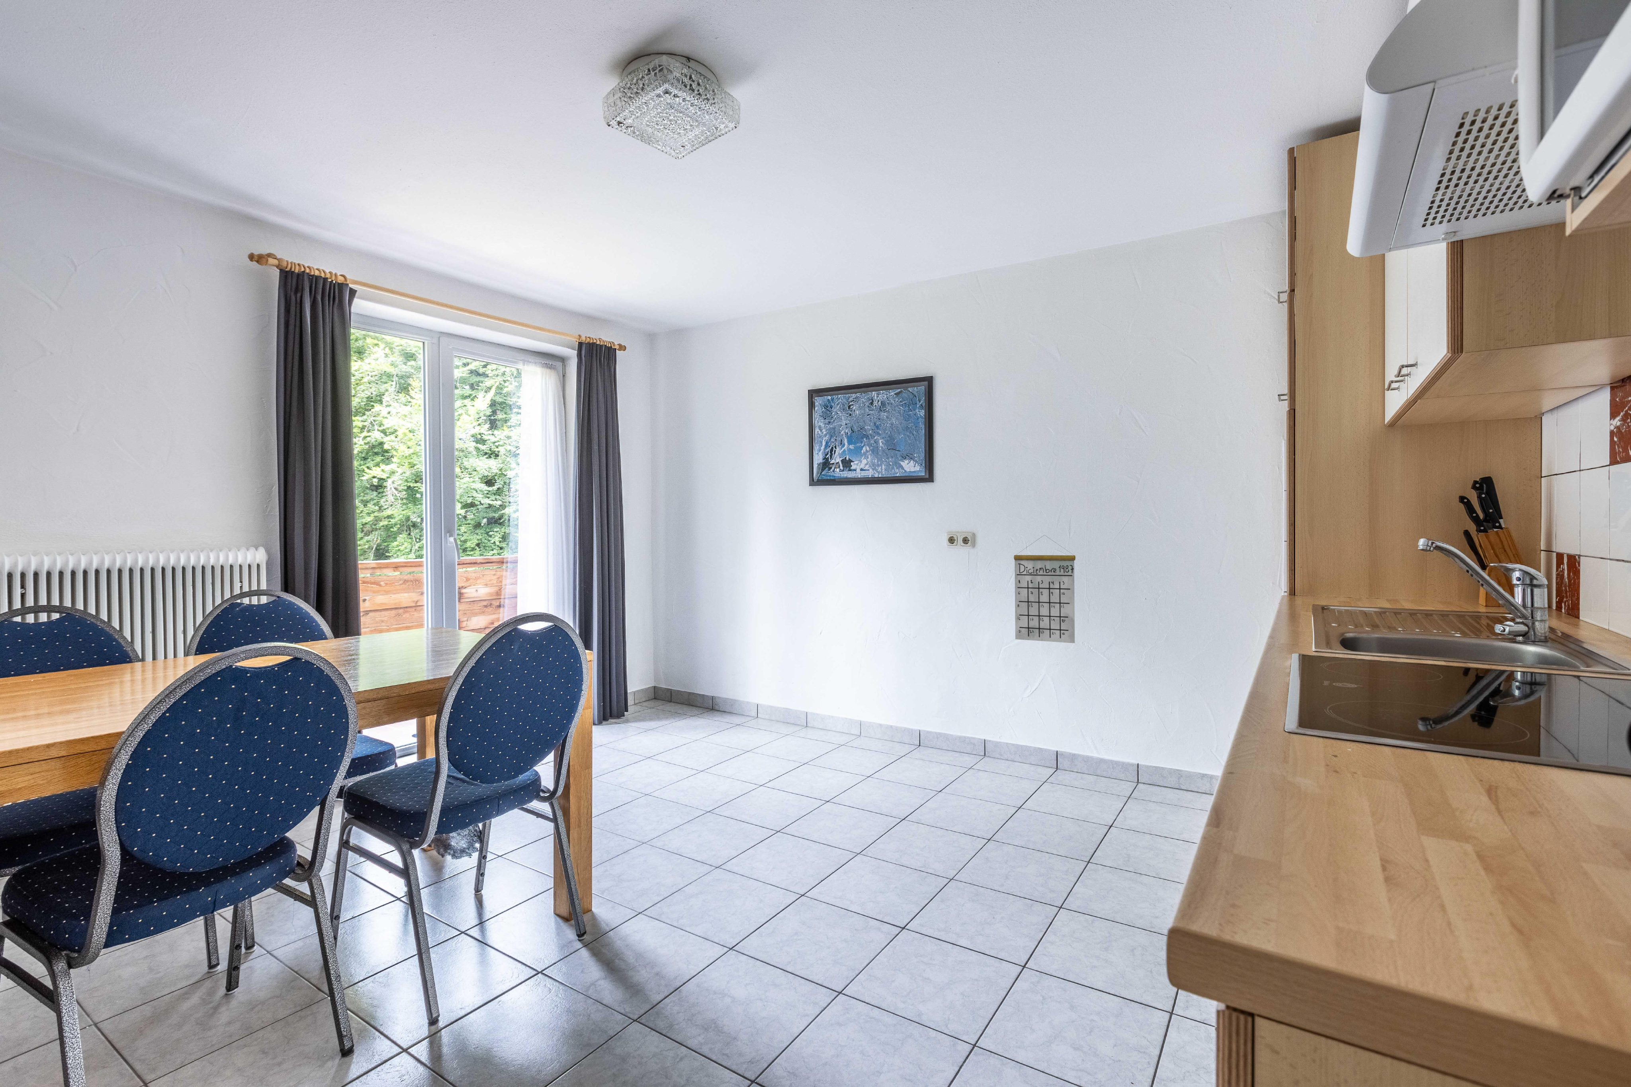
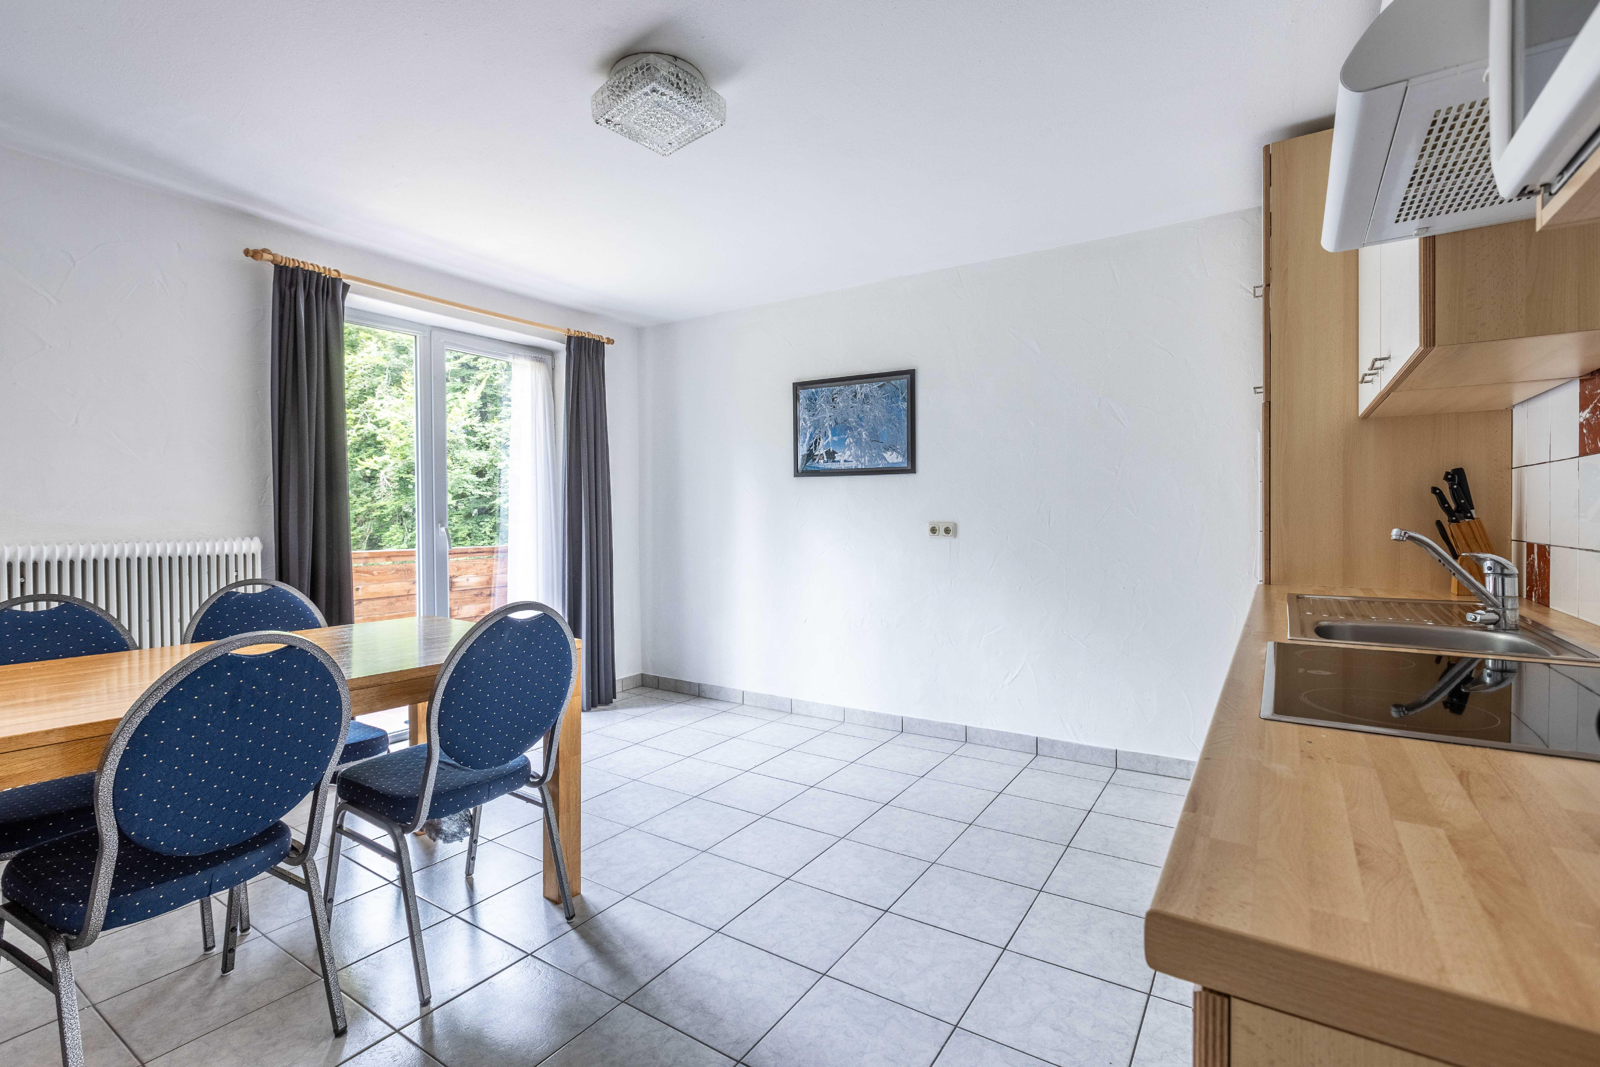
- calendar (1044, 588)
